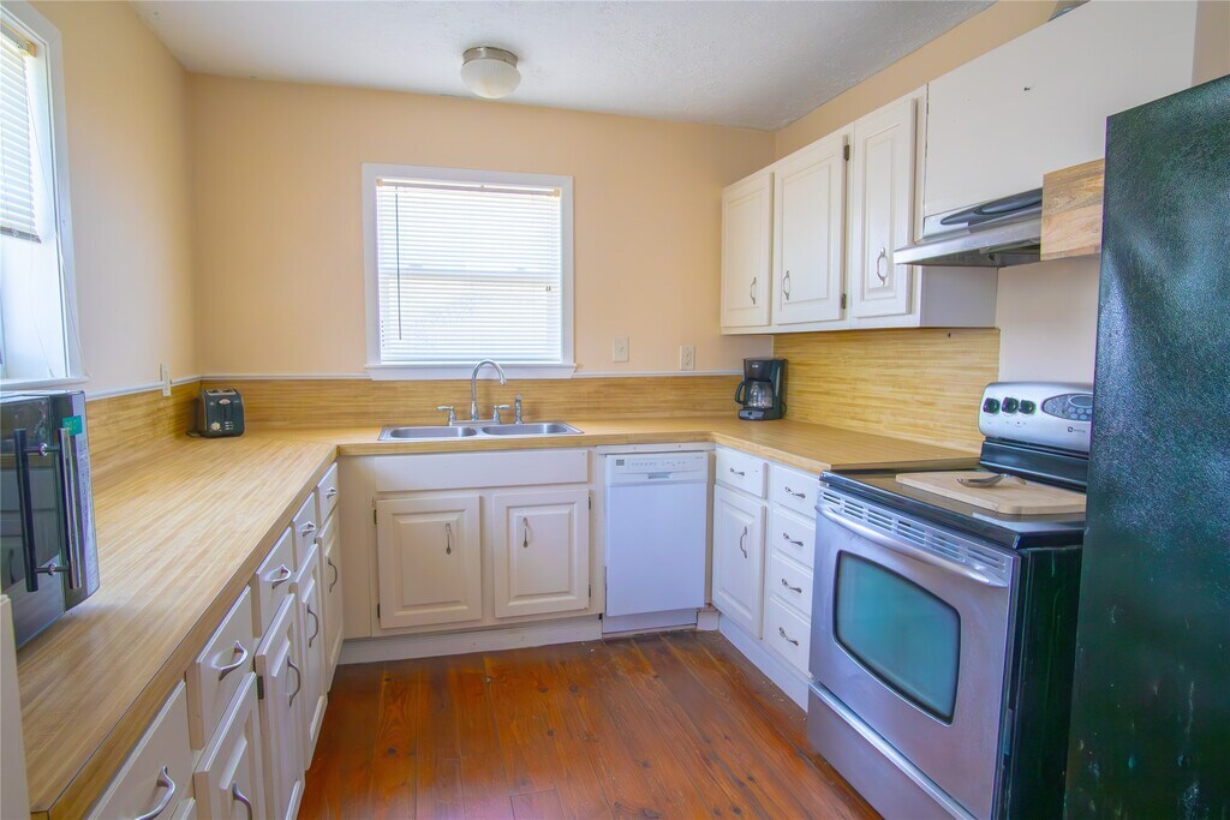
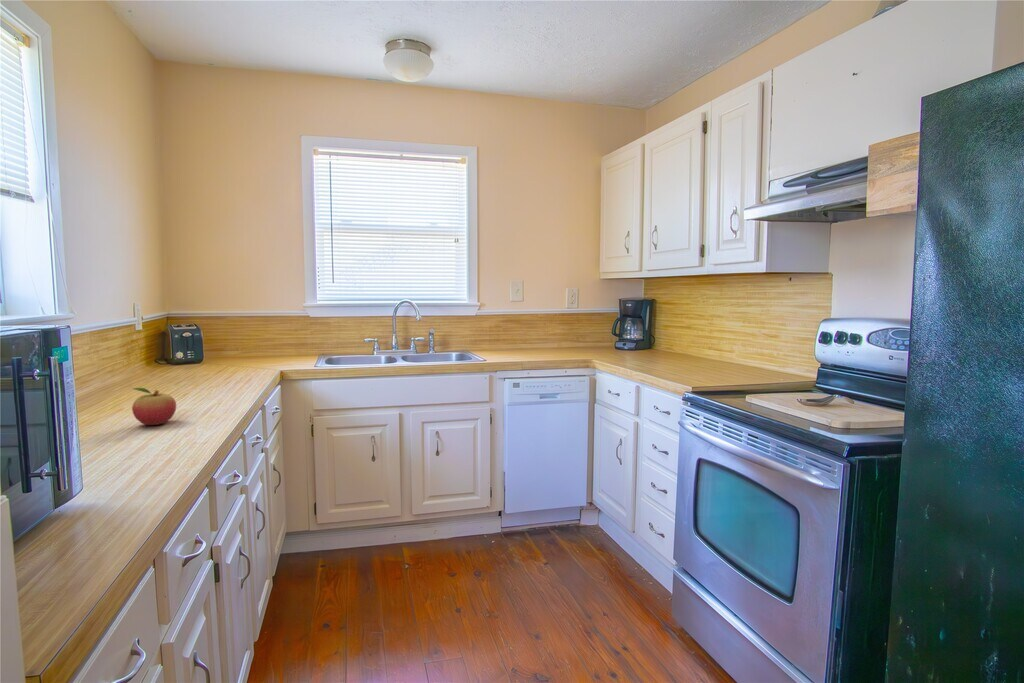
+ fruit (154, 404)
